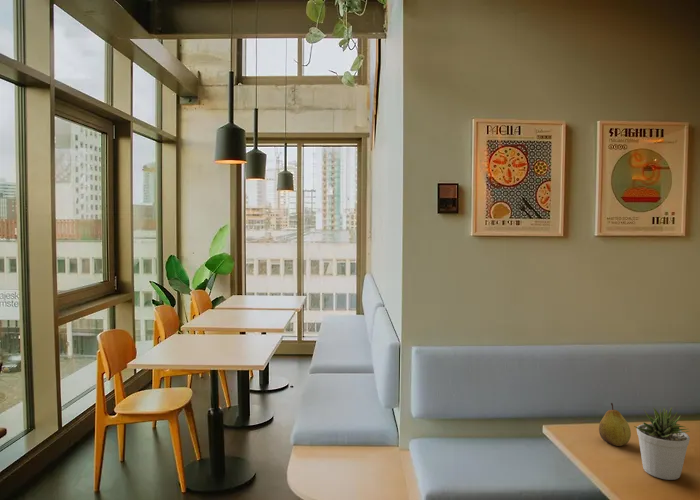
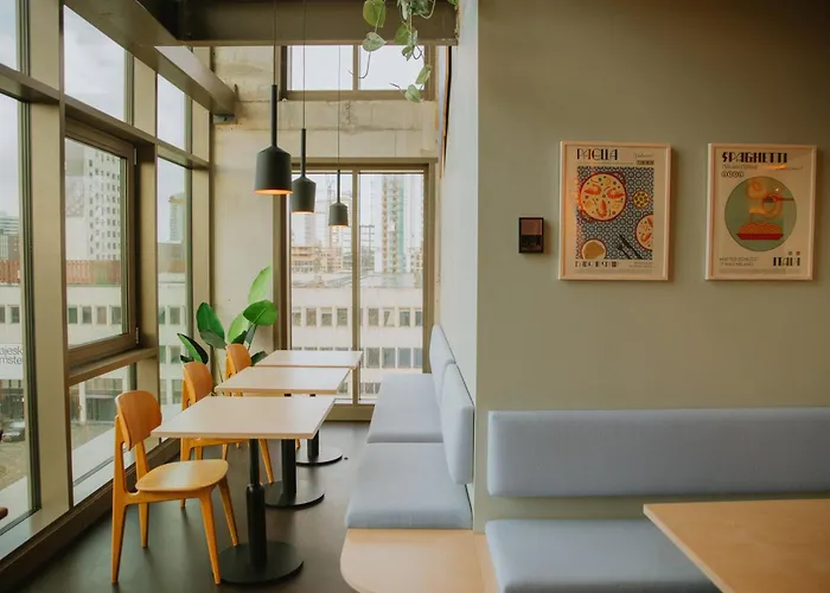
- fruit (615, 424)
- potted plant (660, 438)
